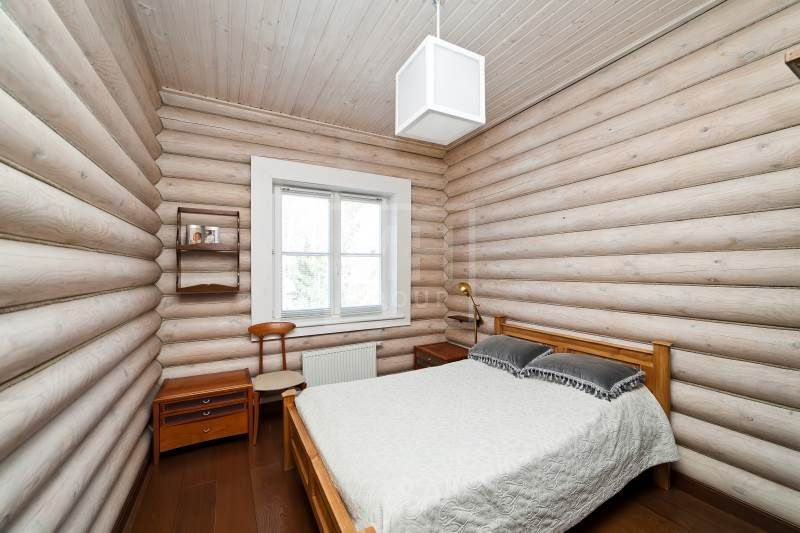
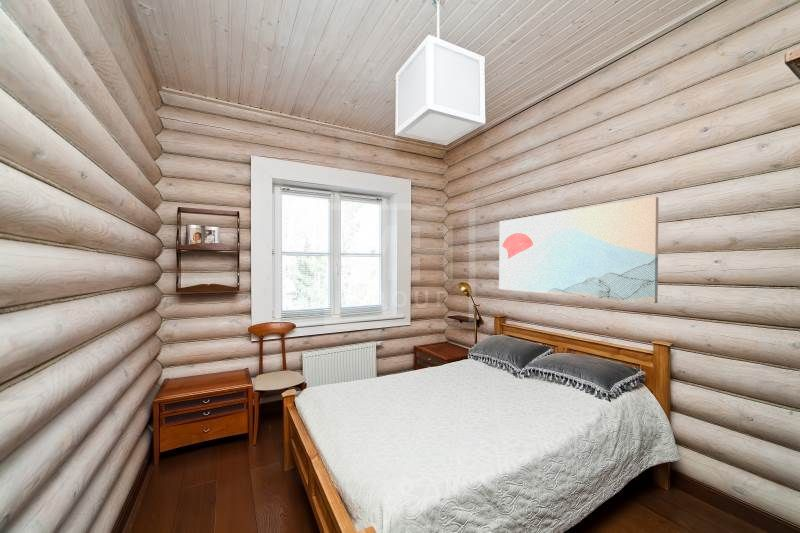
+ wall art (561, 253)
